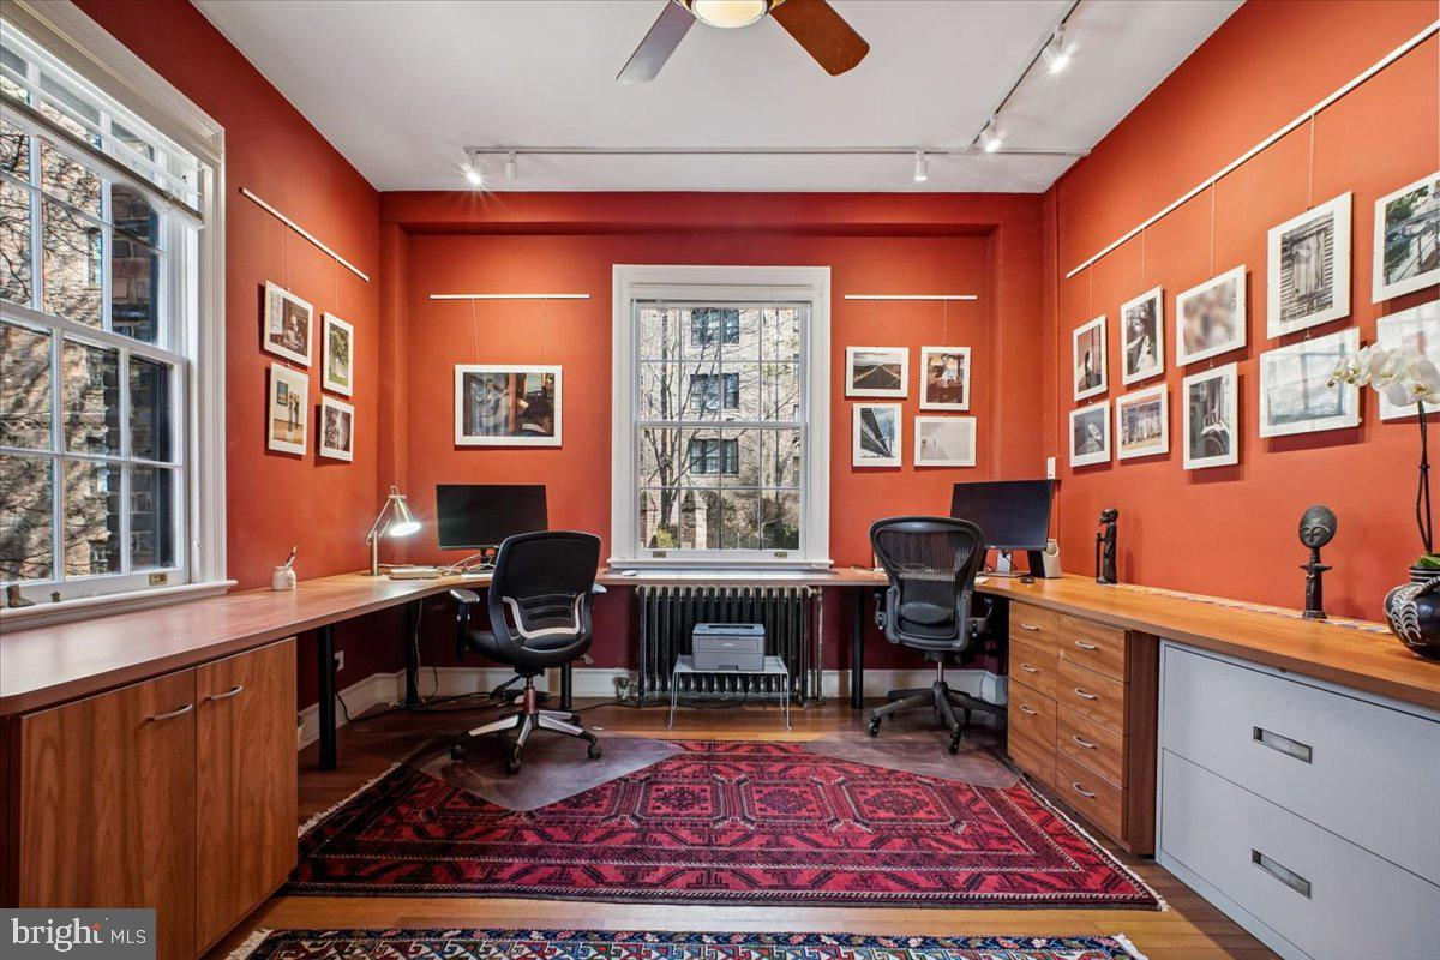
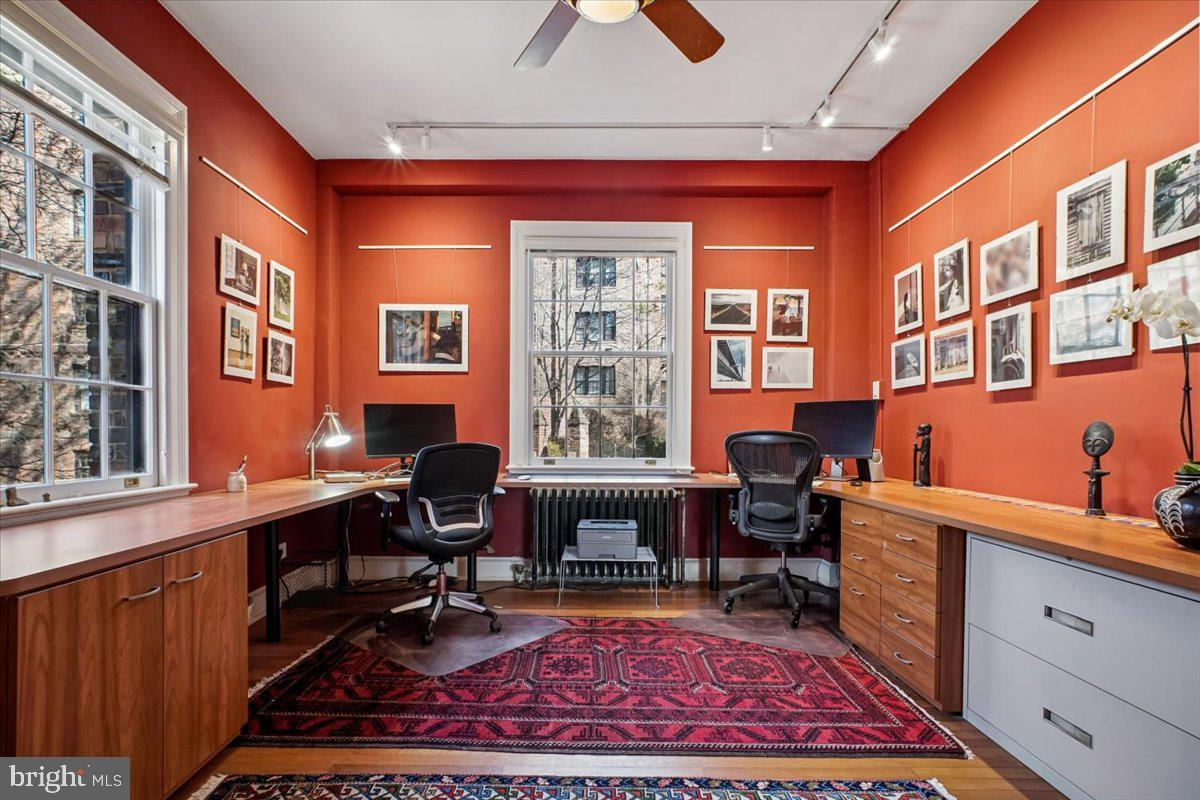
+ wastebasket (309, 578)
